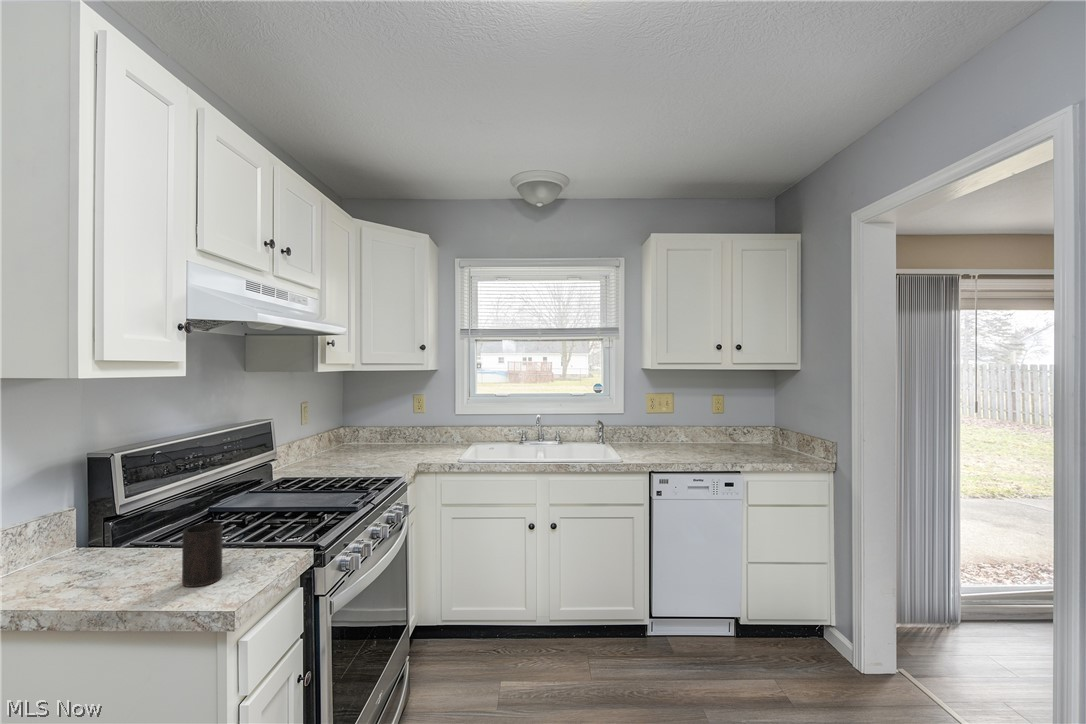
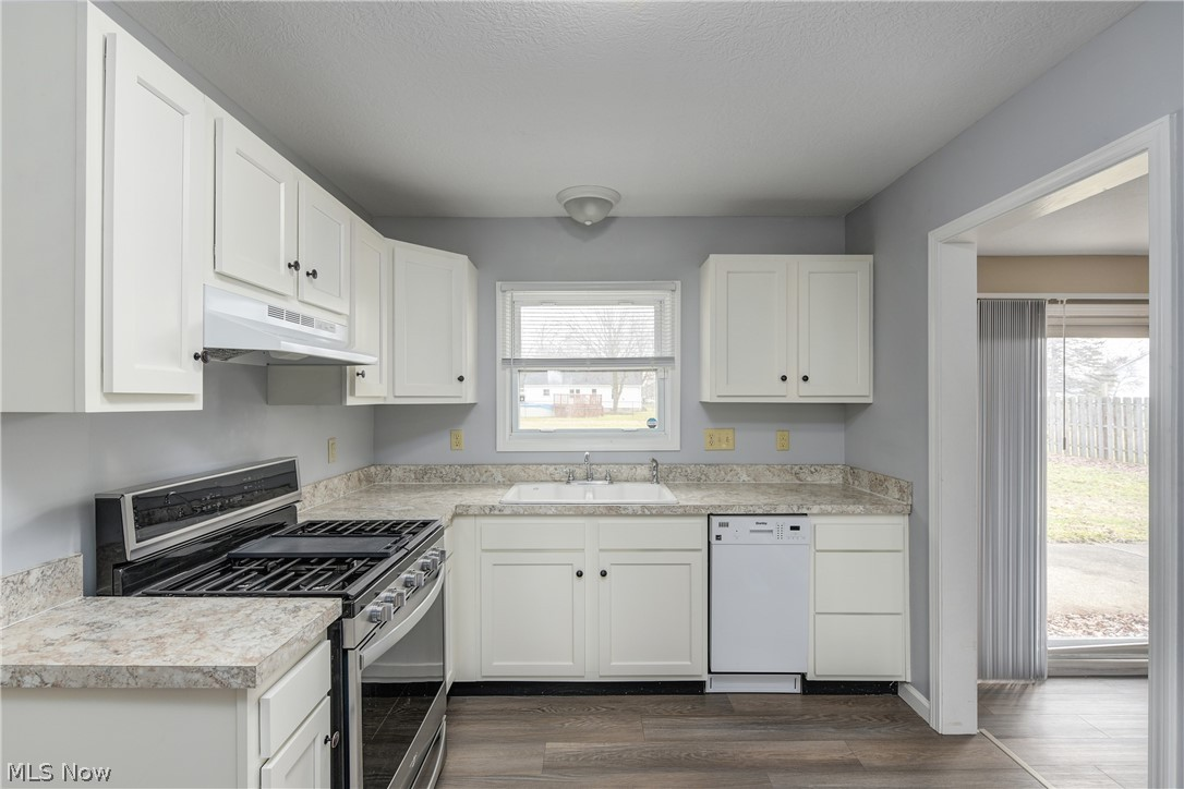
- cup (202, 553)
